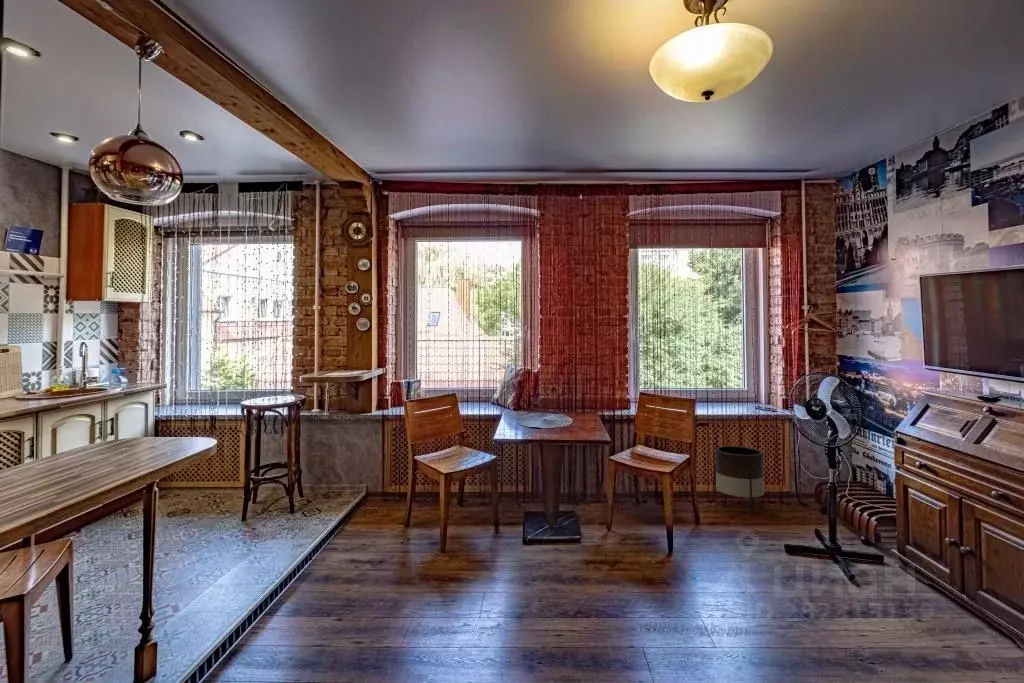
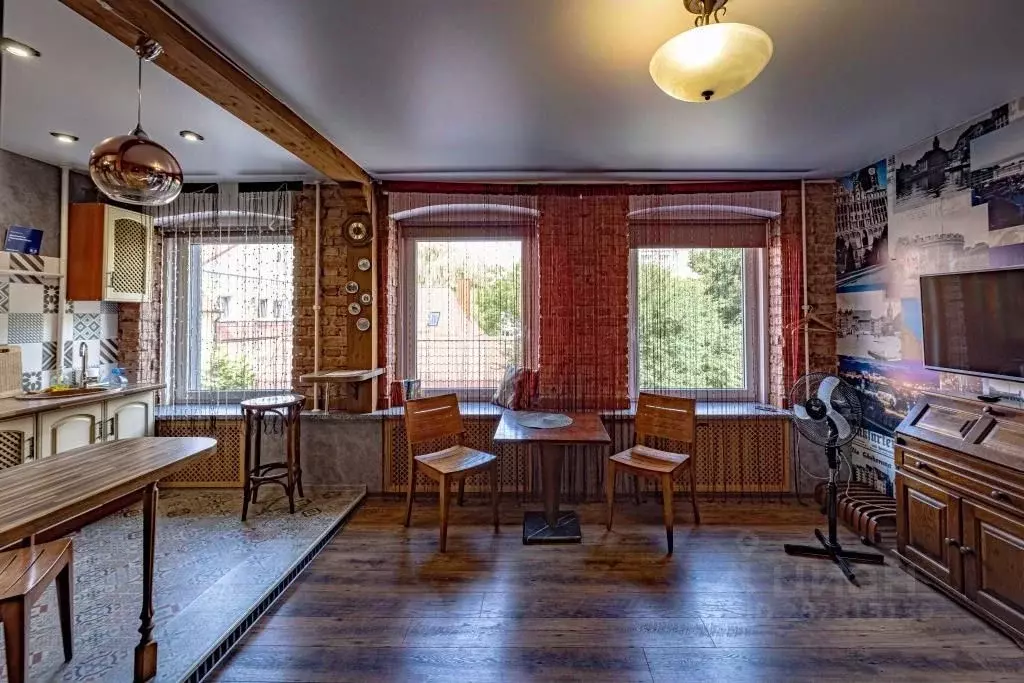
- planter (739, 479)
